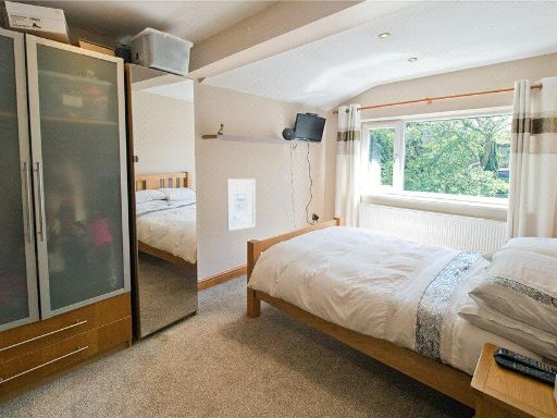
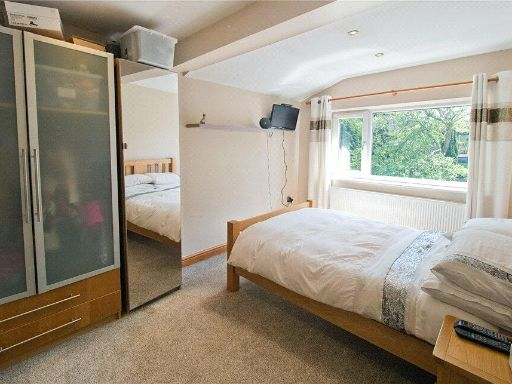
- wall art (242, 204)
